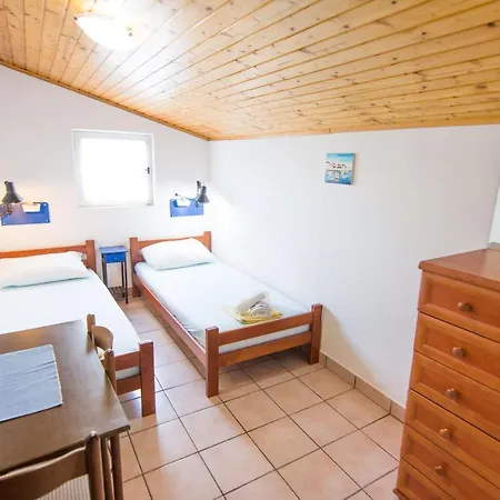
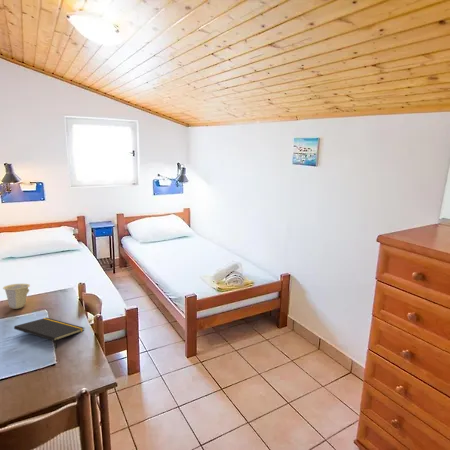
+ cup (17, 295)
+ notepad (50, 328)
